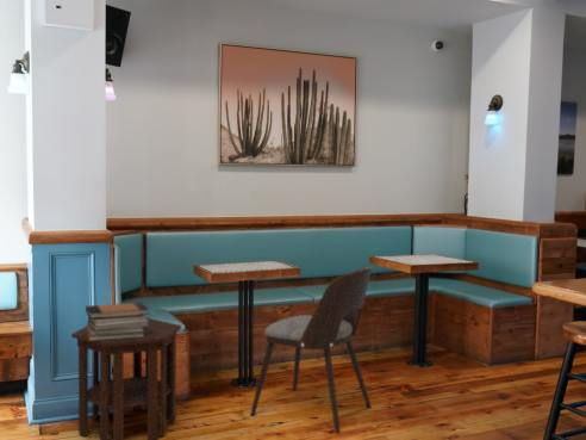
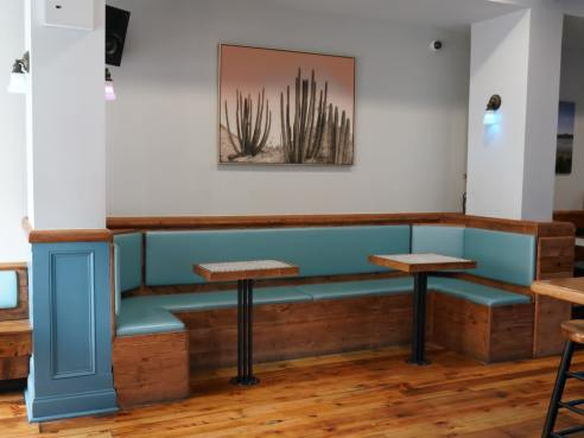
- book stack (117, 321)
- side table (127, 378)
- dining chair (317, 337)
